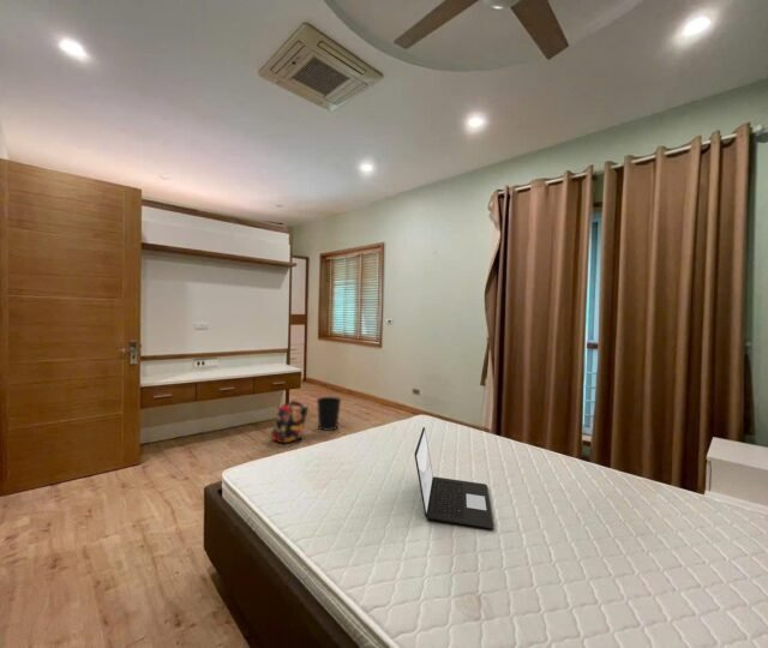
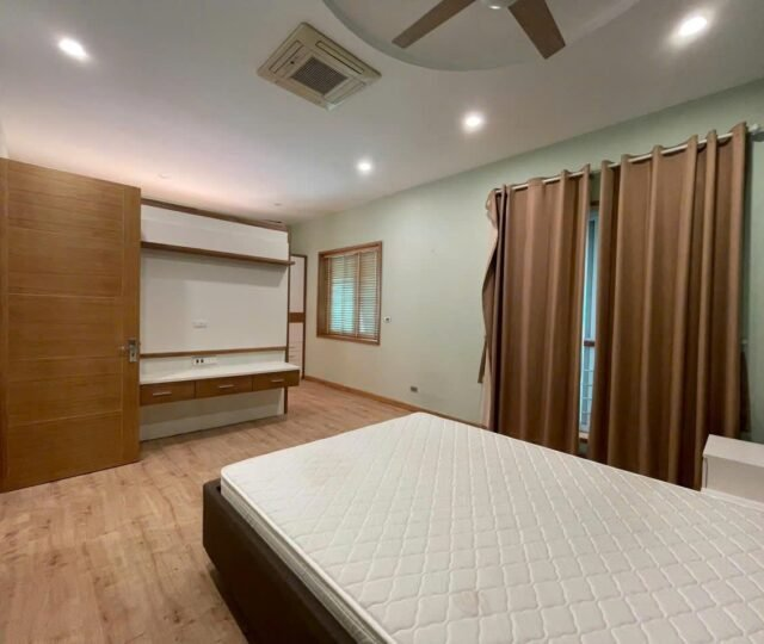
- backpack (288, 419)
- laptop (451, 479)
- wastebasket (328, 413)
